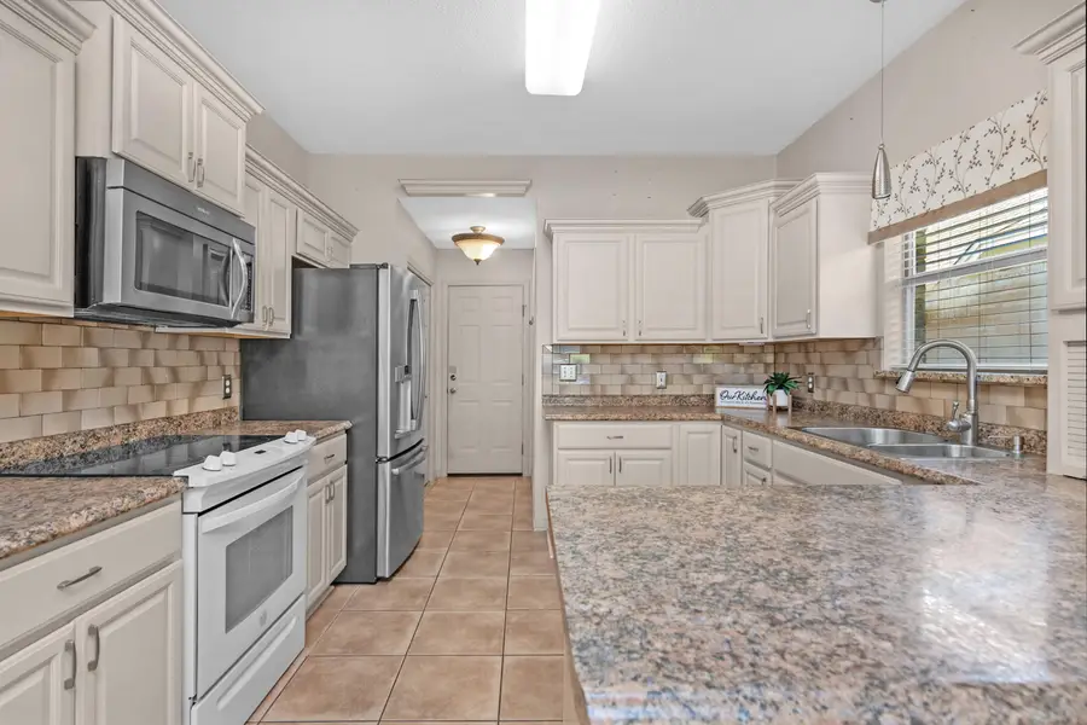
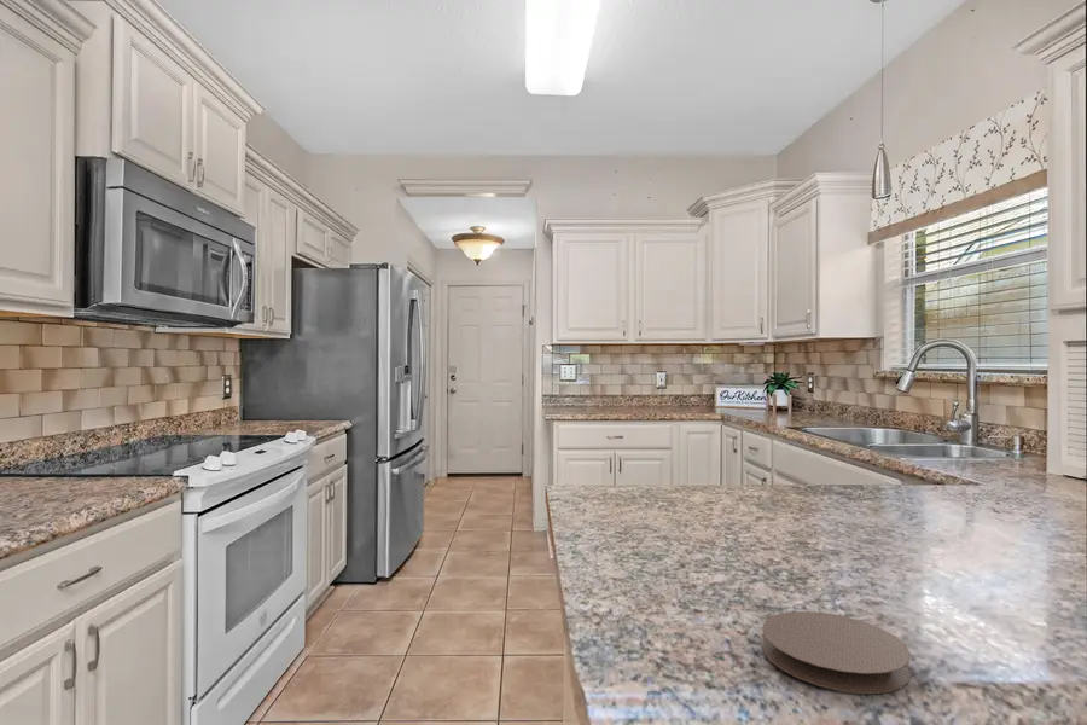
+ coaster (832, 648)
